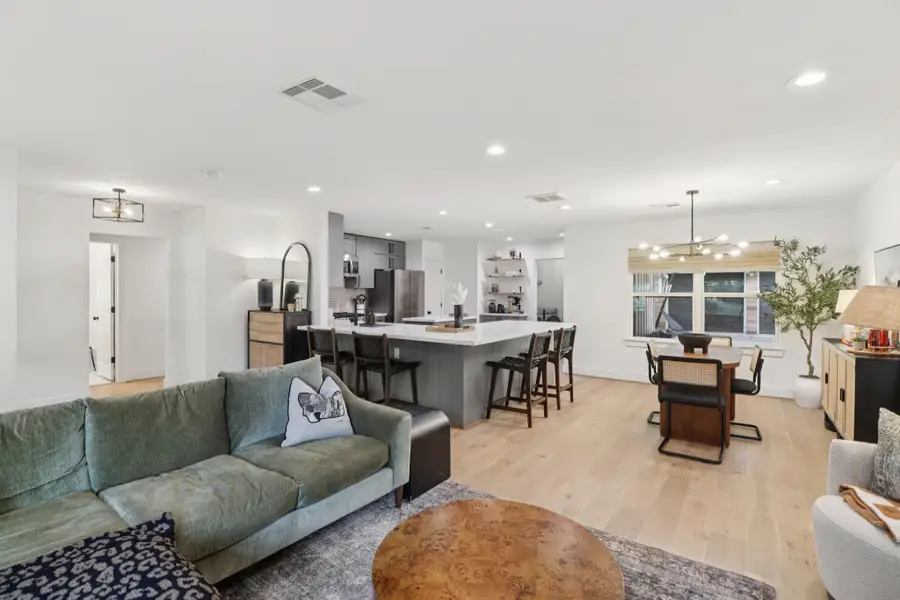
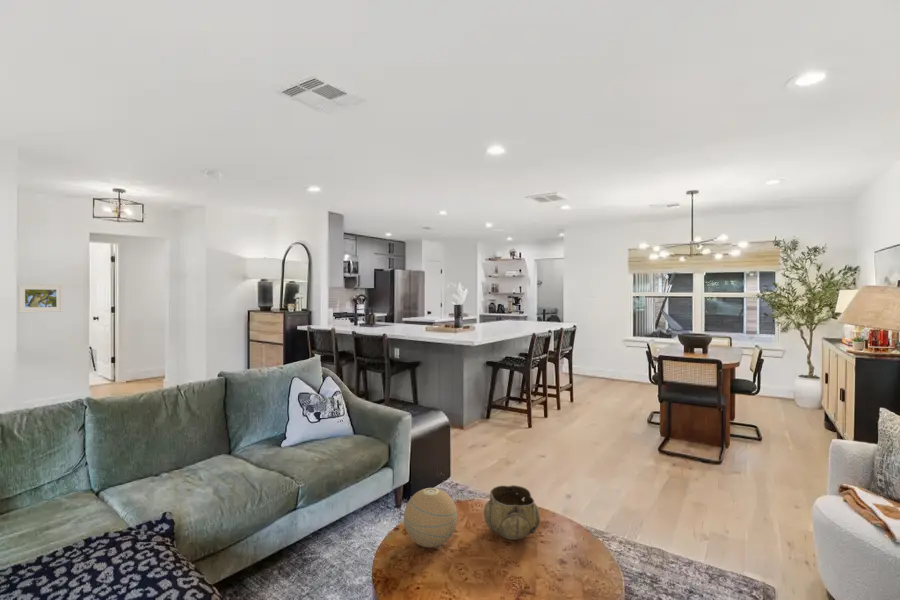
+ decorative orb (430, 517)
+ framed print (41, 298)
+ decorative bowl (511, 513)
